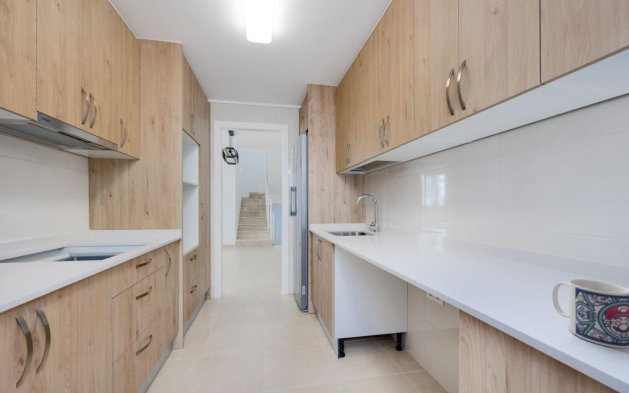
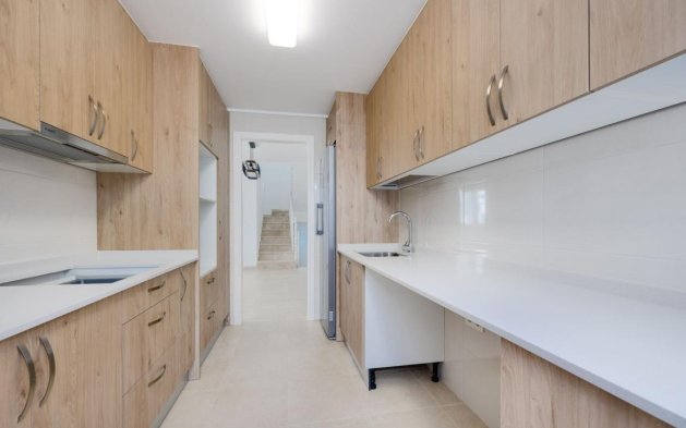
- mug (585, 306)
